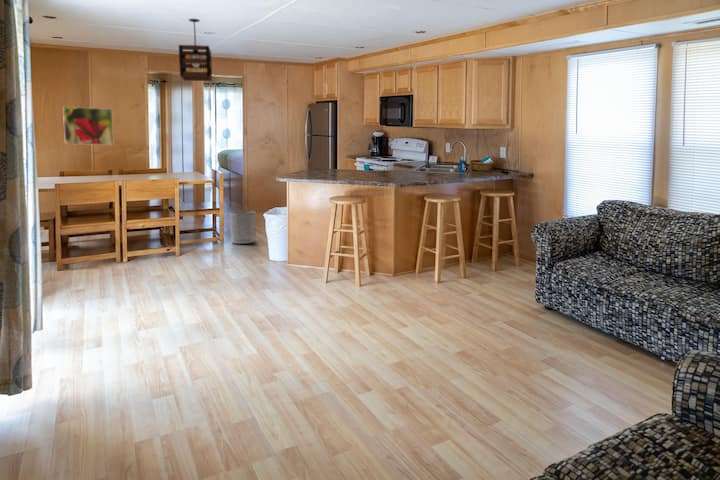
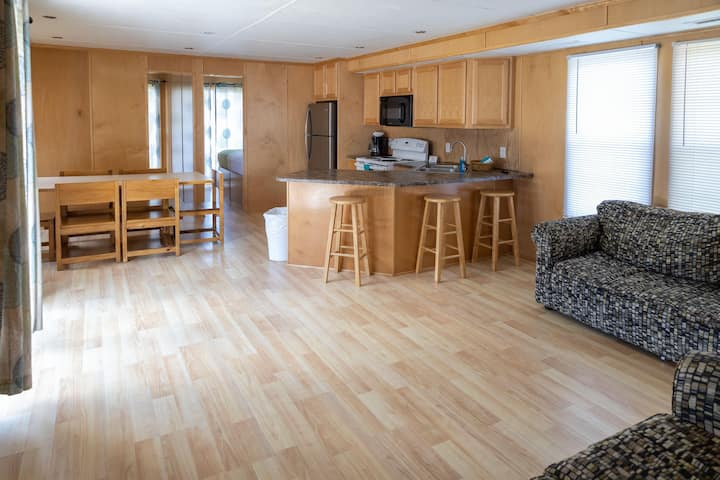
- pendant light (195, 49)
- waste bin (243, 227)
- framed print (88, 126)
